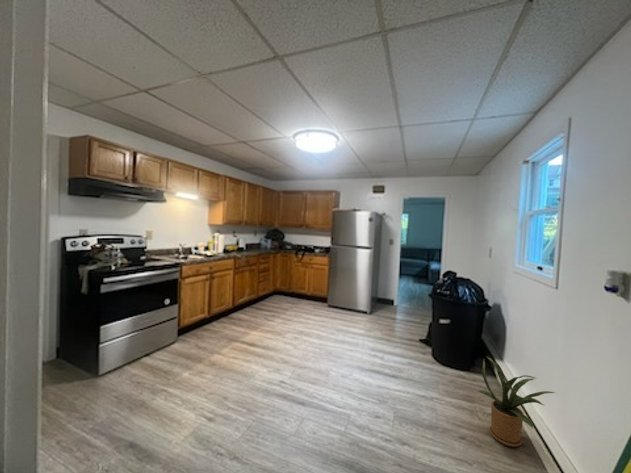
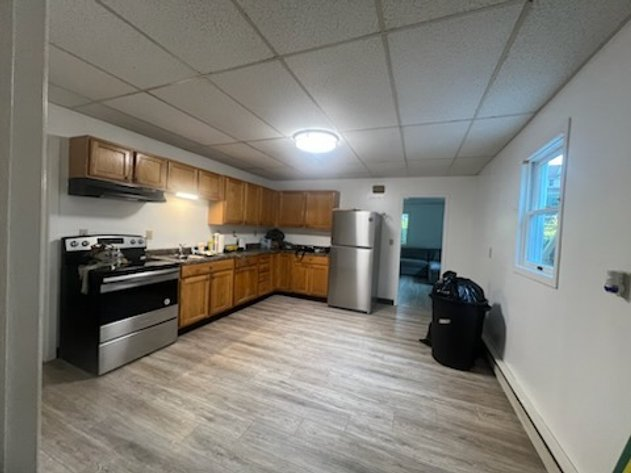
- house plant (512, 400)
